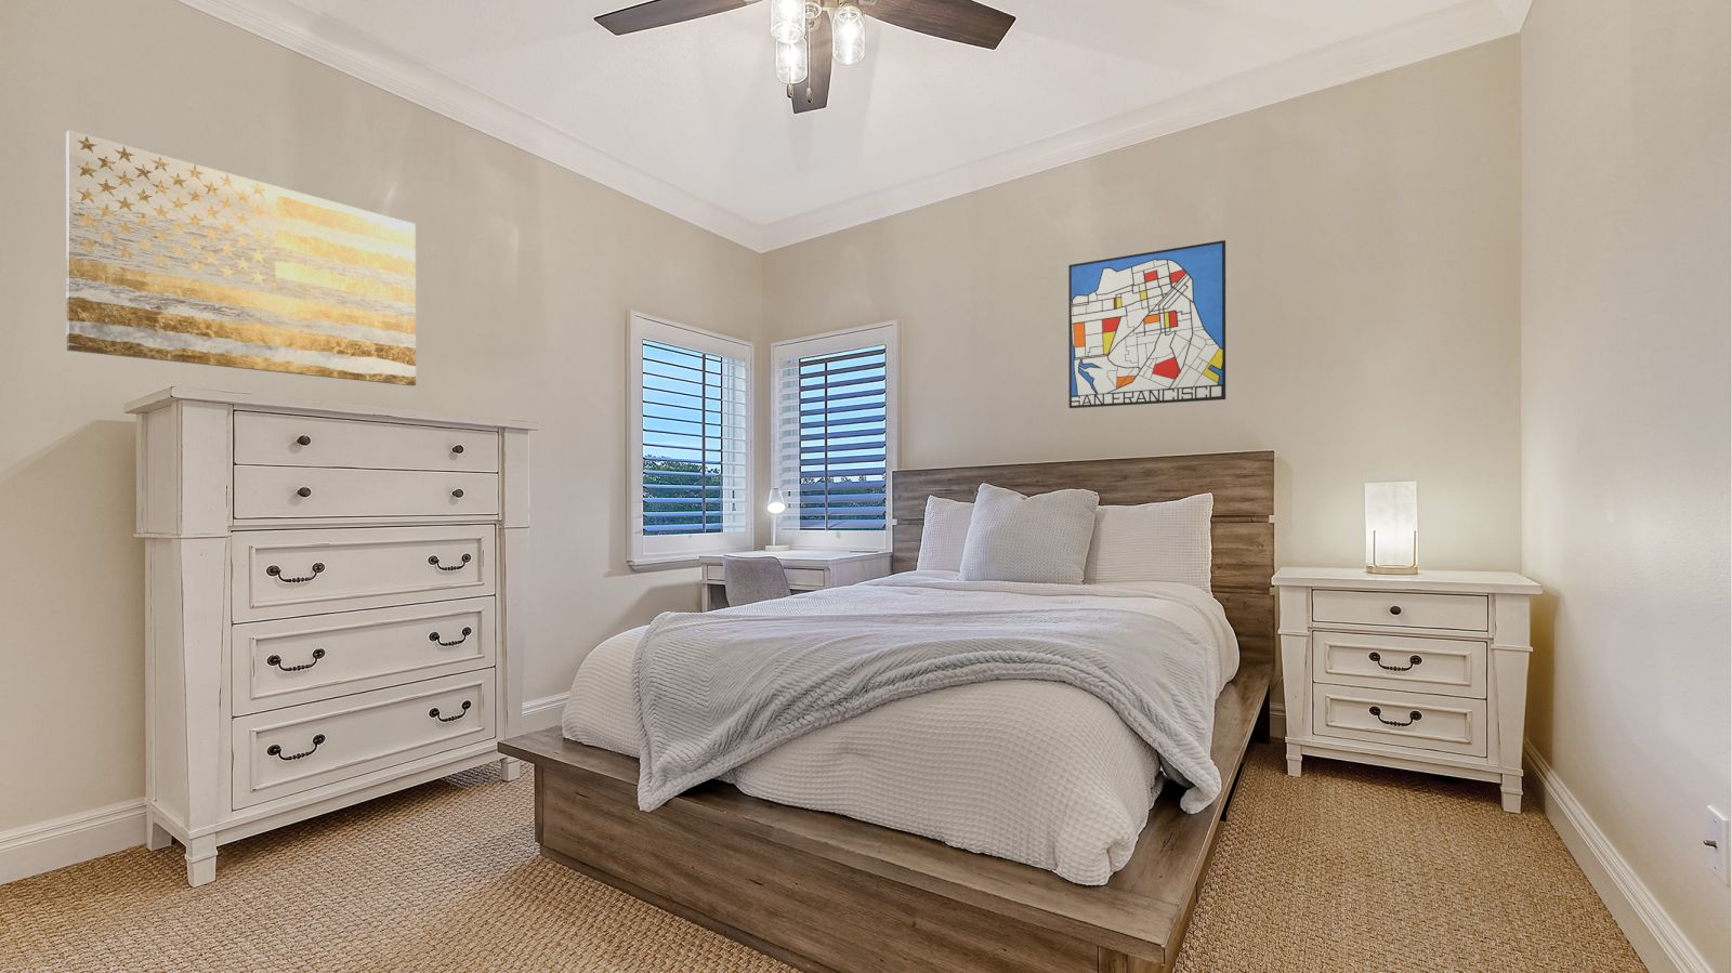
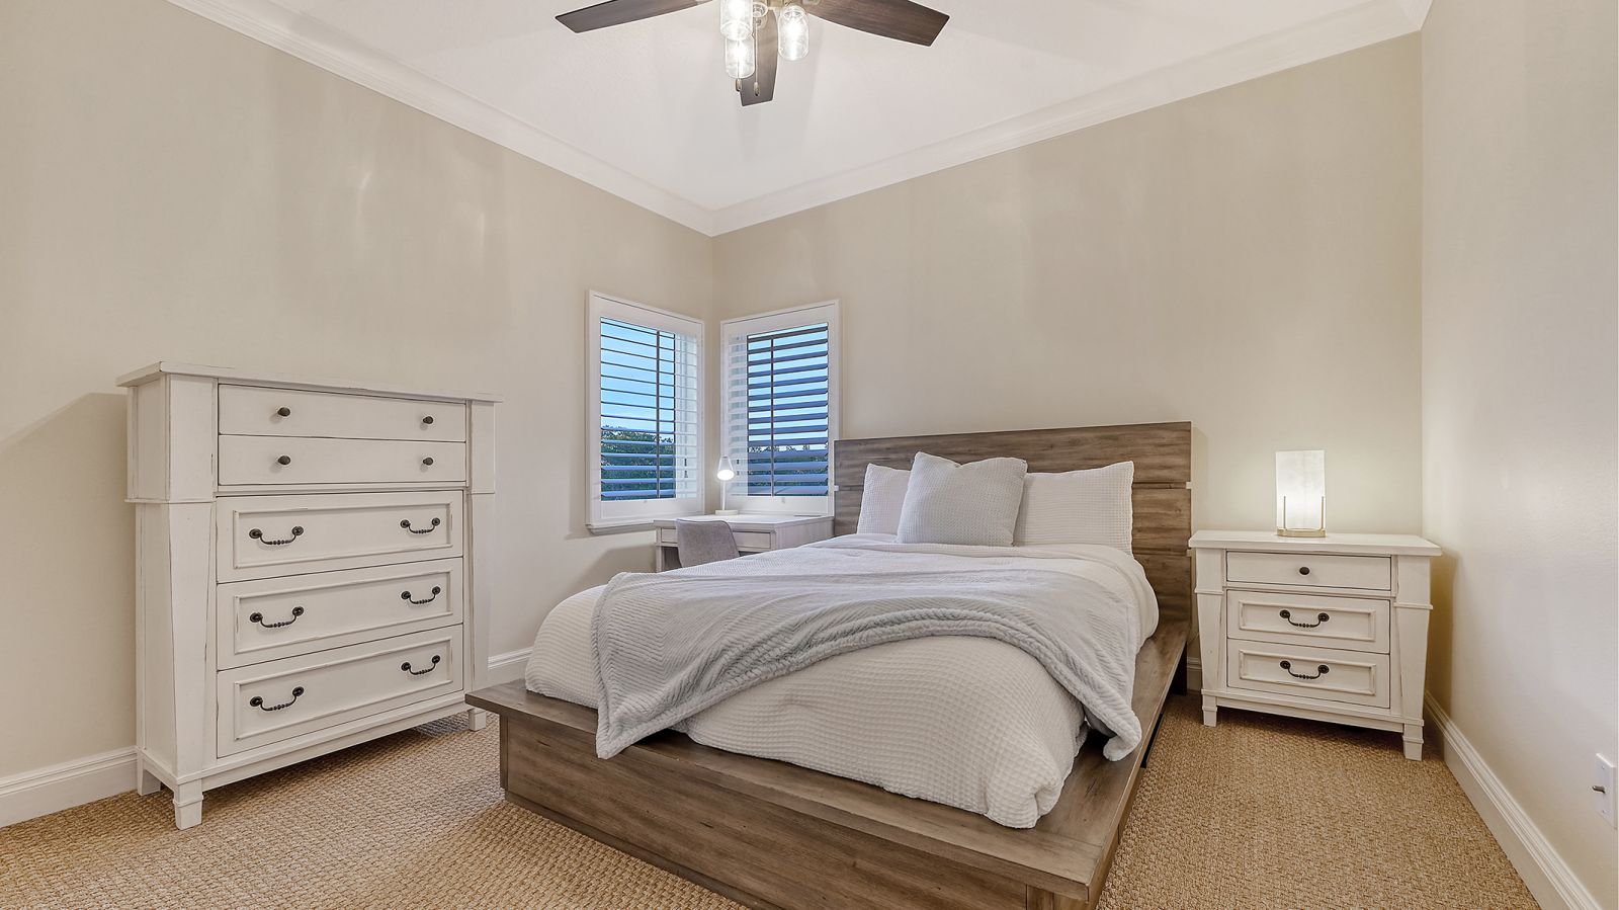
- wall art (266, 277)
- wall art (1143, 328)
